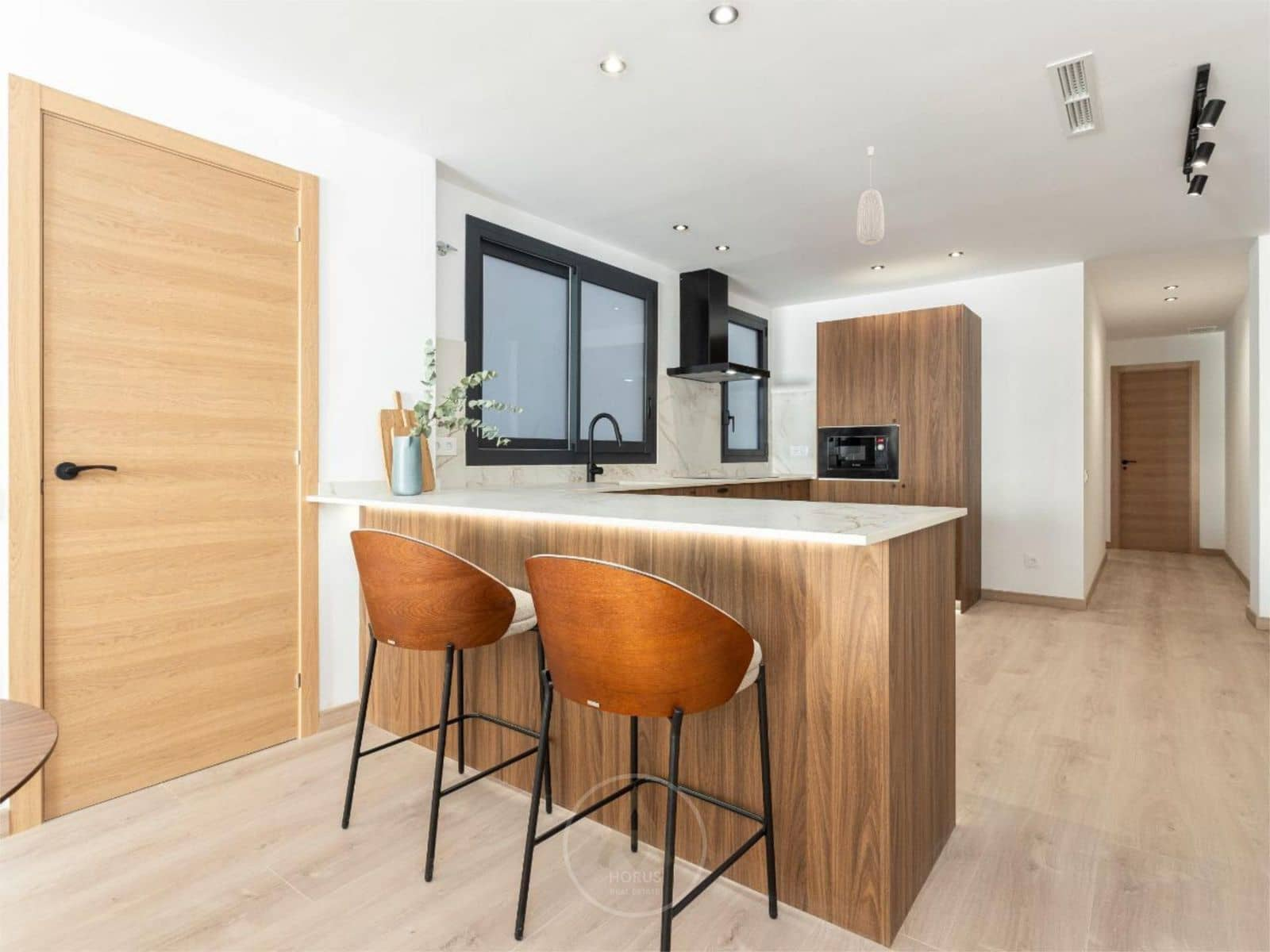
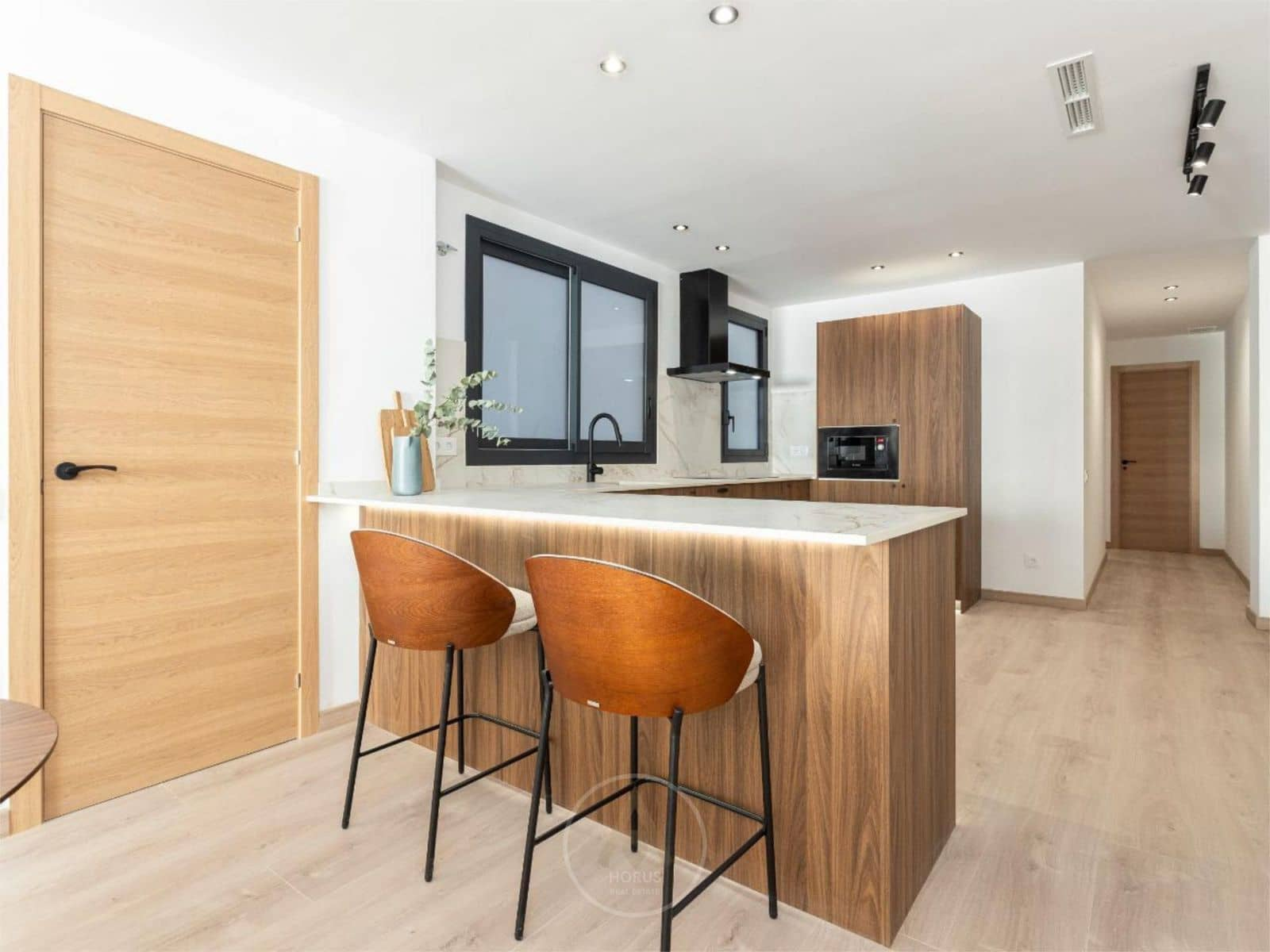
- pendant light (870, 196)
